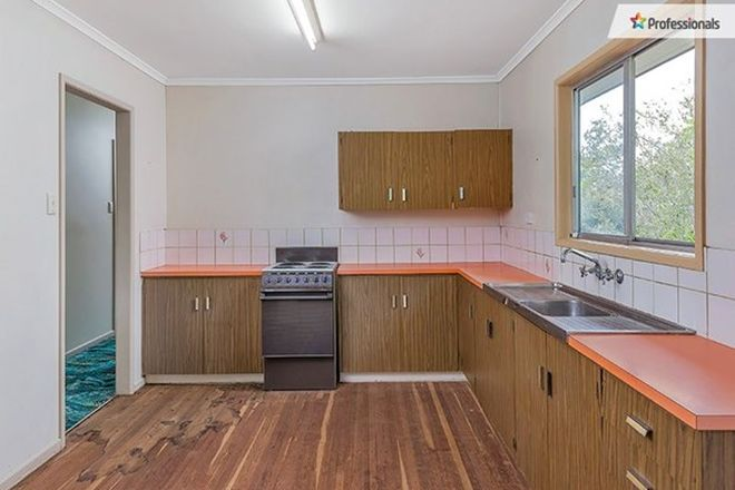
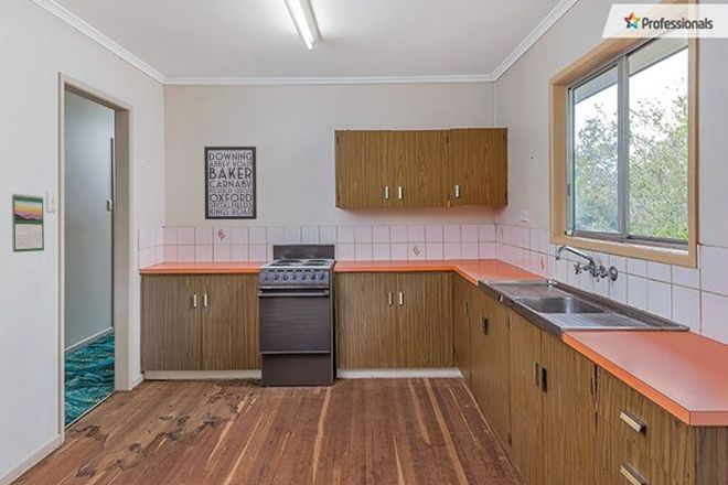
+ wall art (231, 183)
+ calendar (28, 223)
